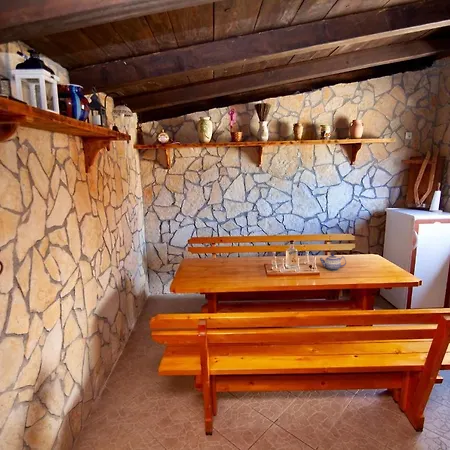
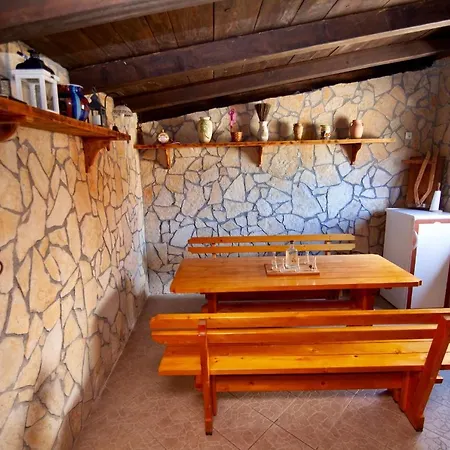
- teapot (332, 261)
